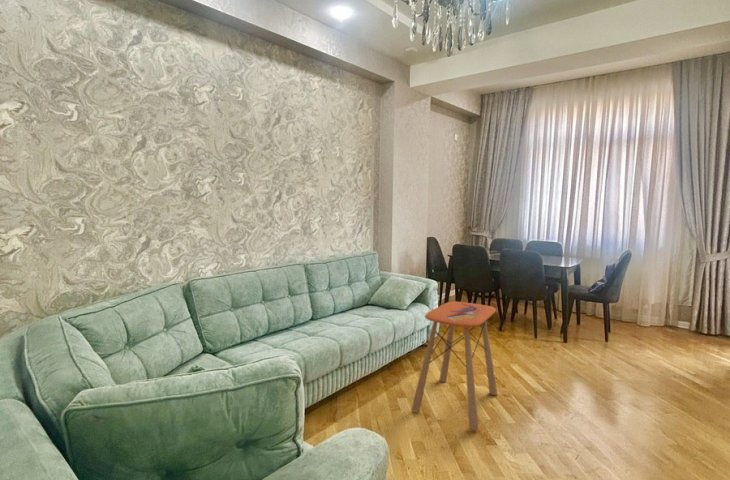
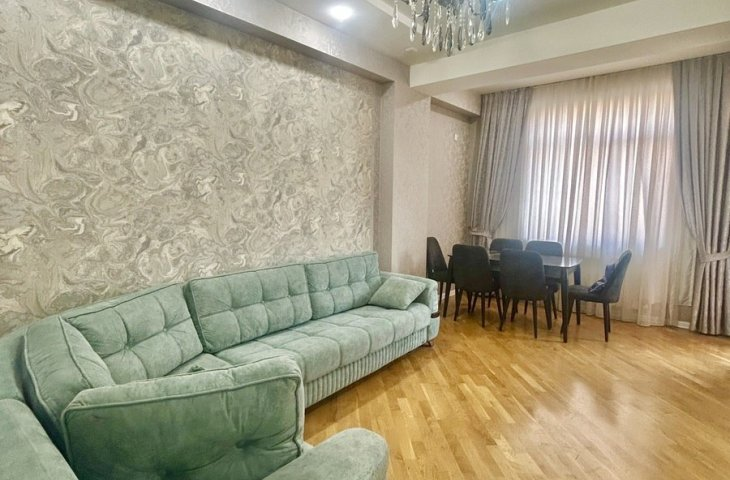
- side table (458, 357)
